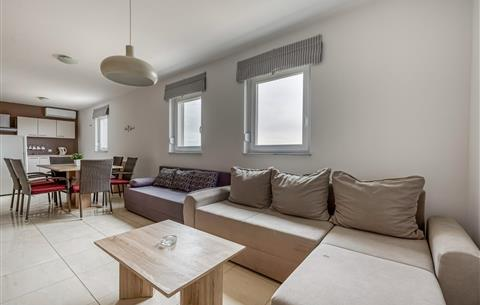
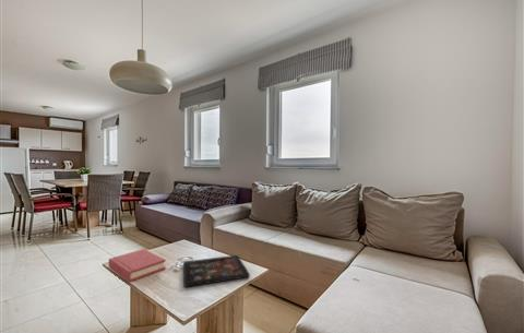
+ hardback book (136, 263)
+ decorative tray (214, 269)
